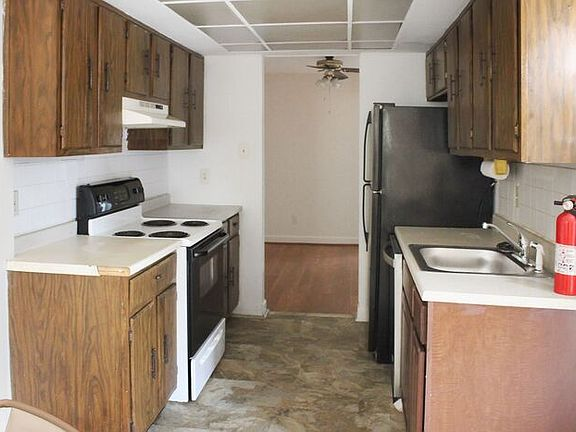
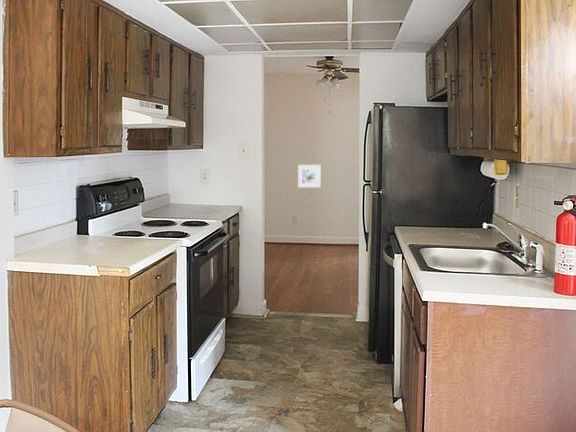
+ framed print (309, 176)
